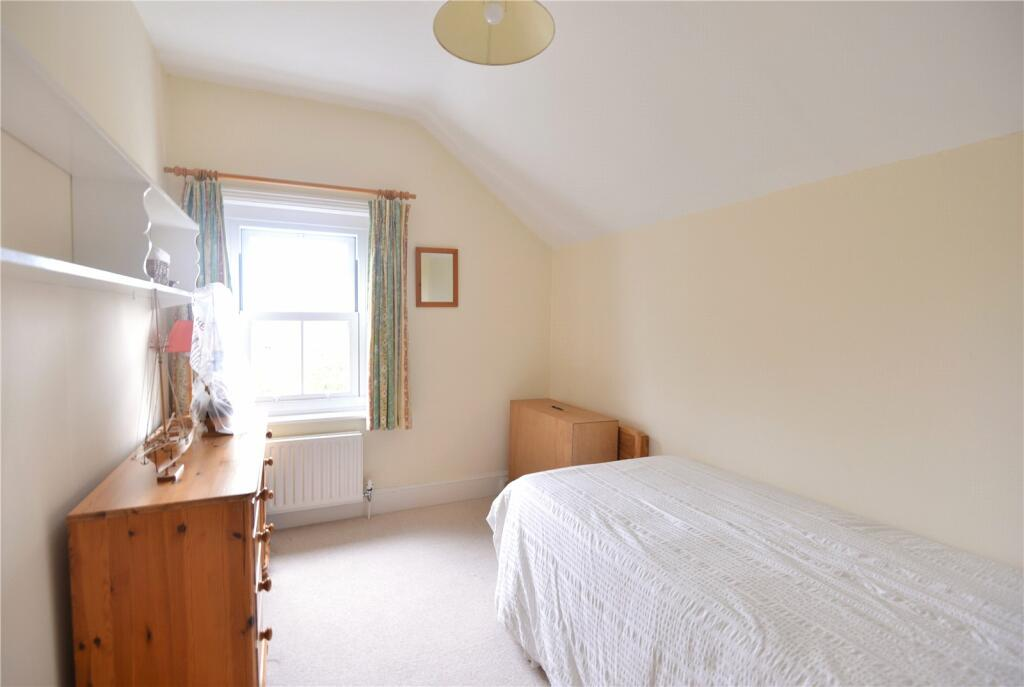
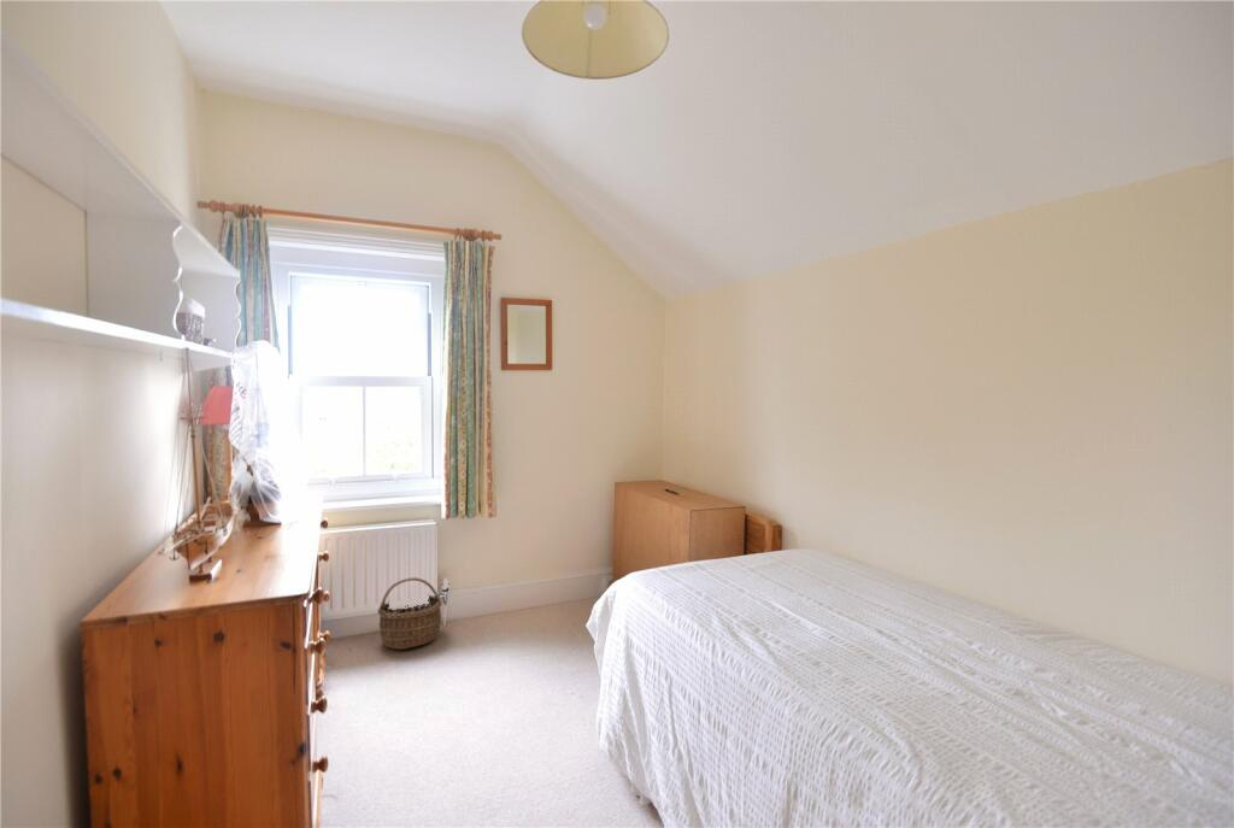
+ wicker basket (410, 609)
